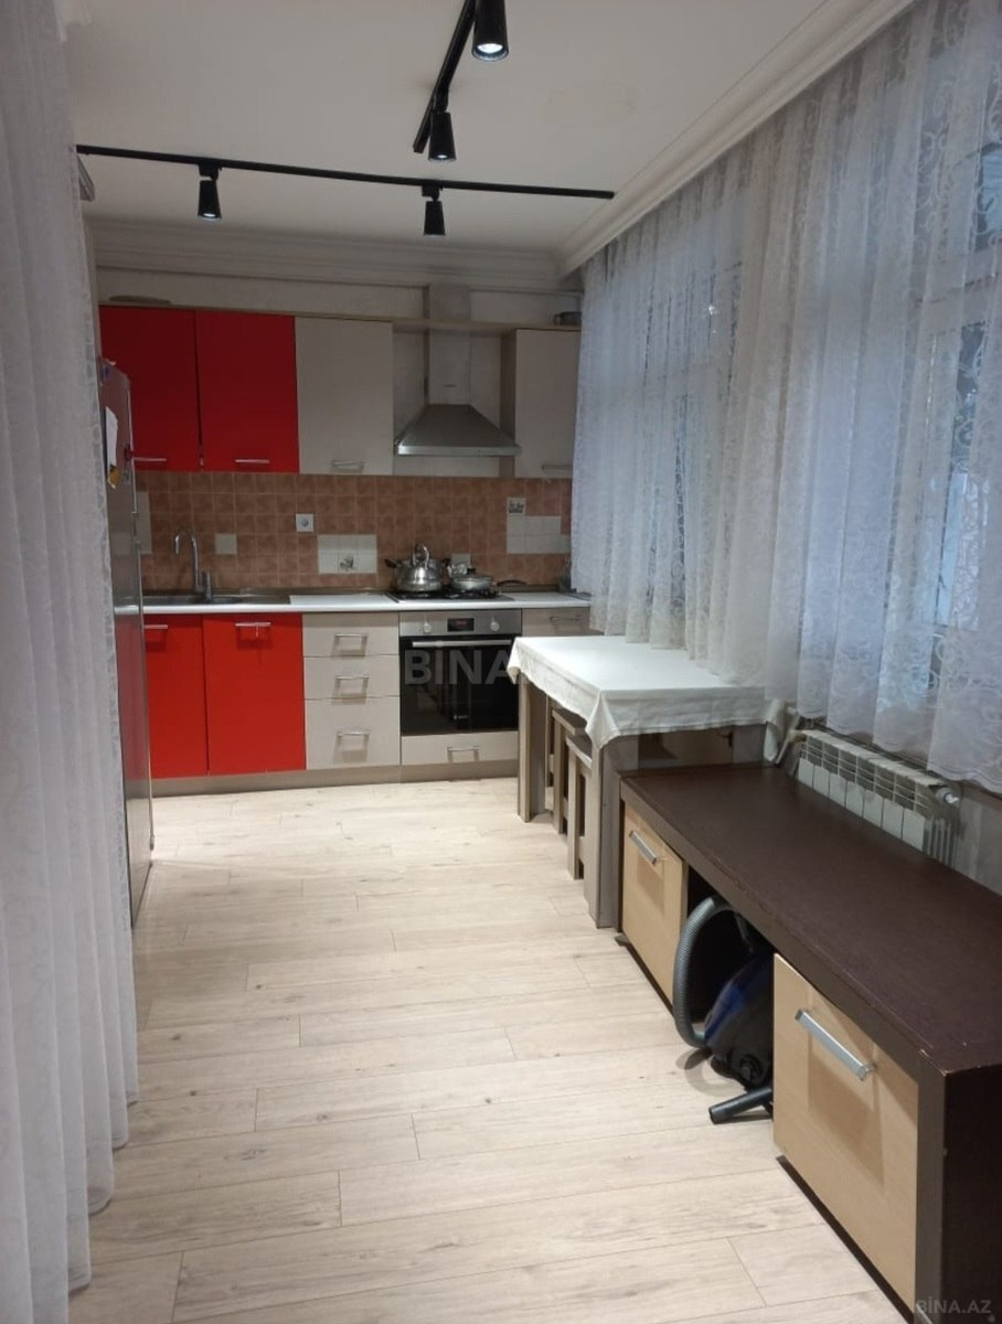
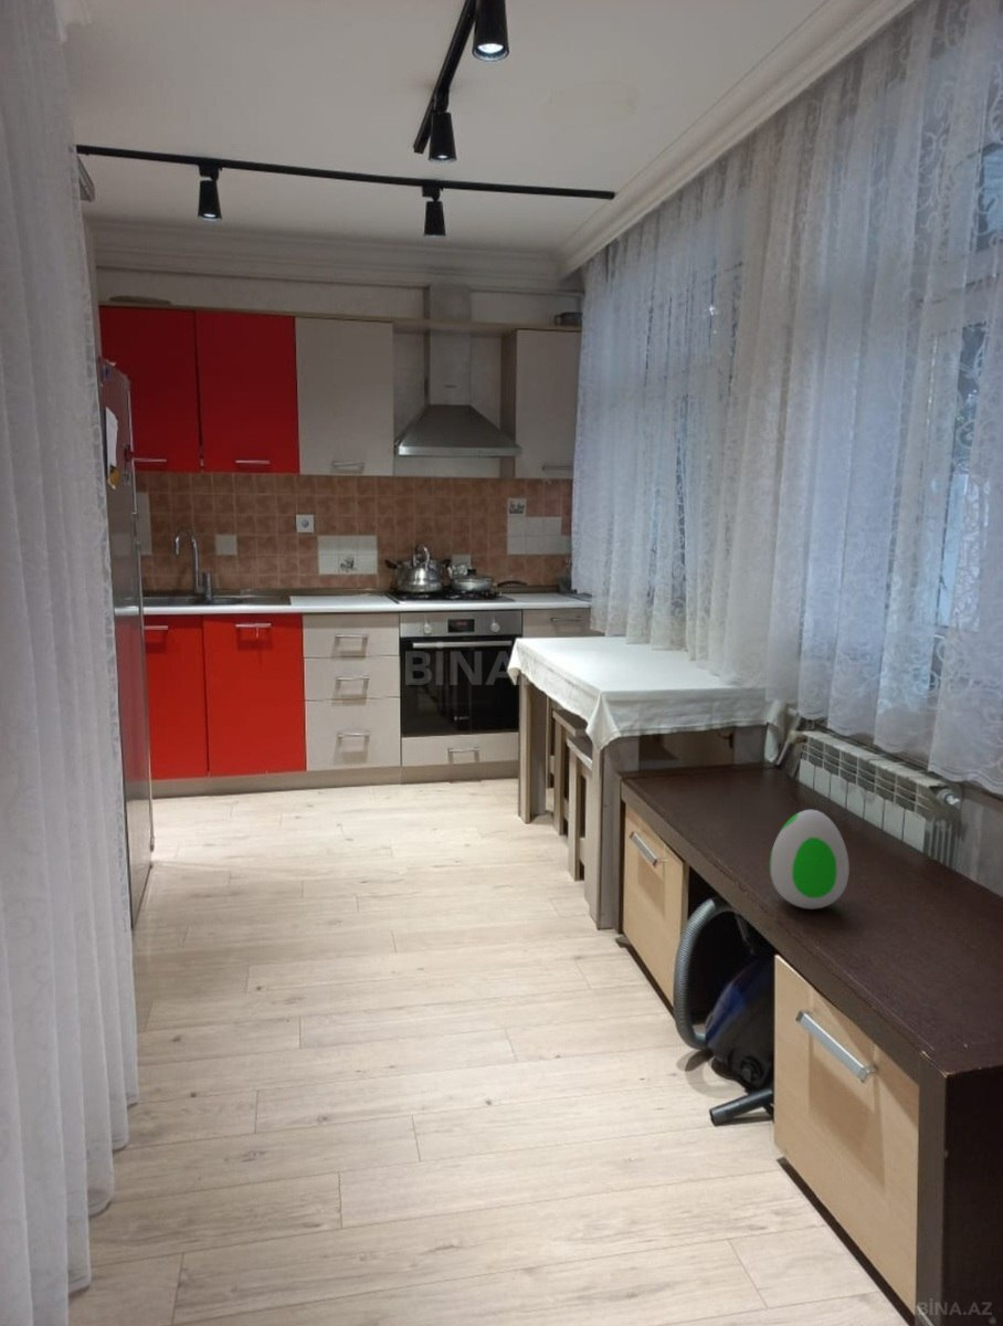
+ decorative egg (809, 857)
